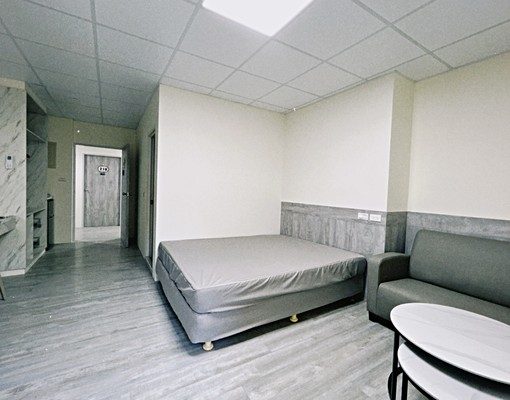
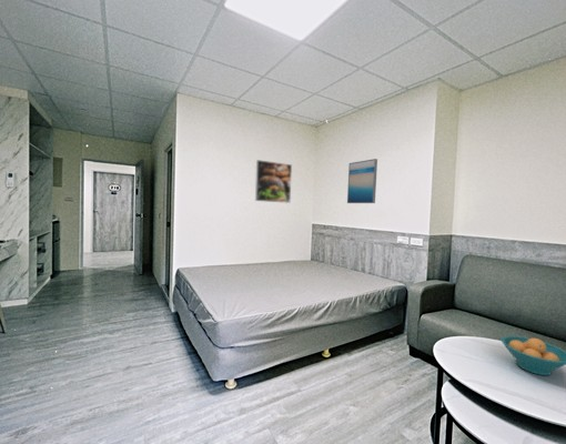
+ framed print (273, 182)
+ fruit bowl (534, 353)
+ wall art (361, 182)
